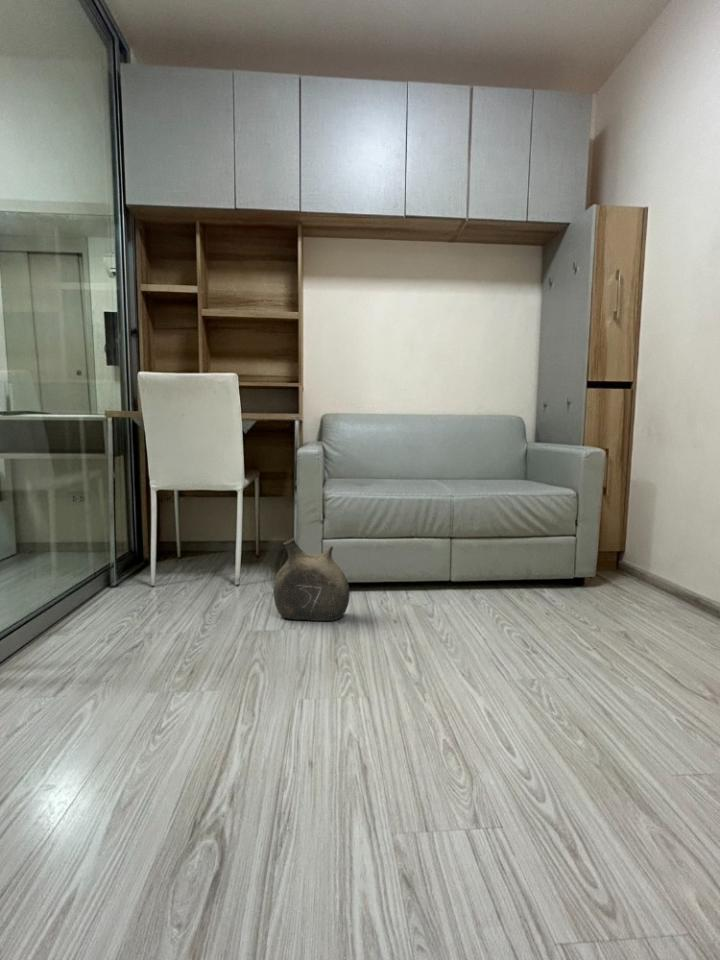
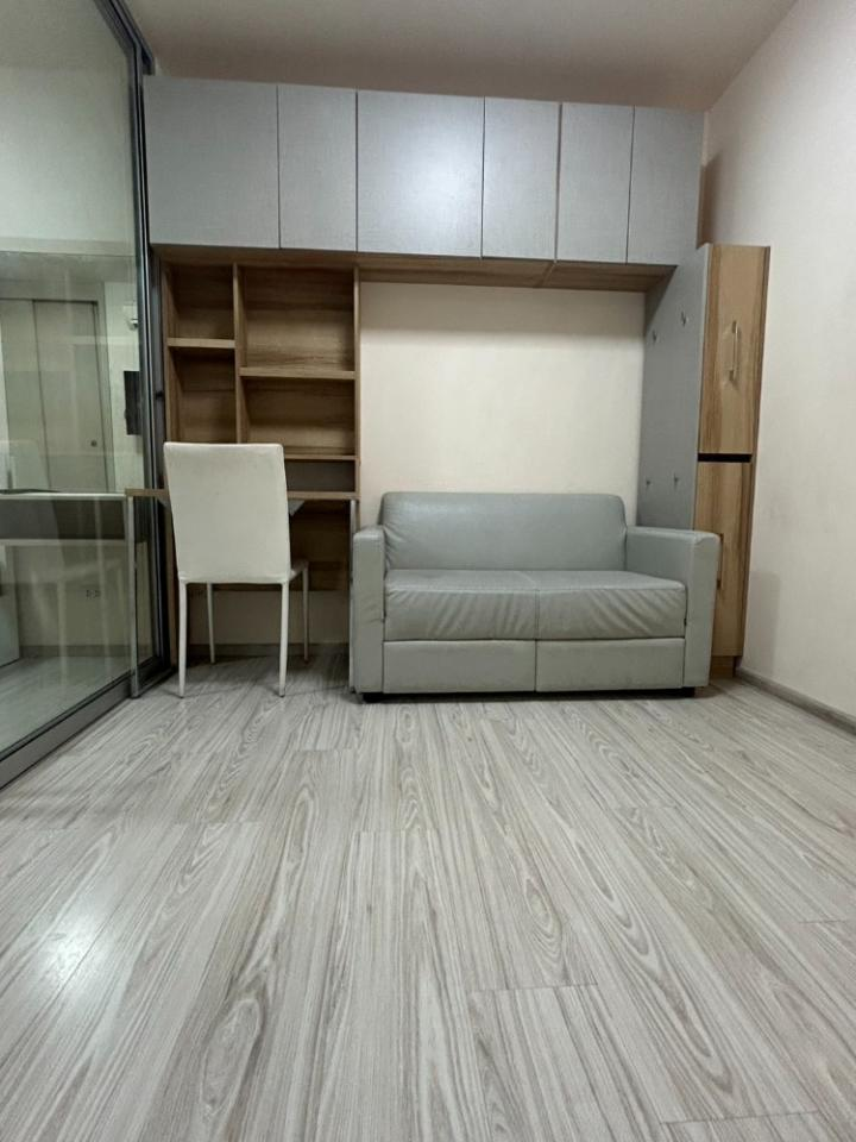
- ceramic jug (311, 578)
